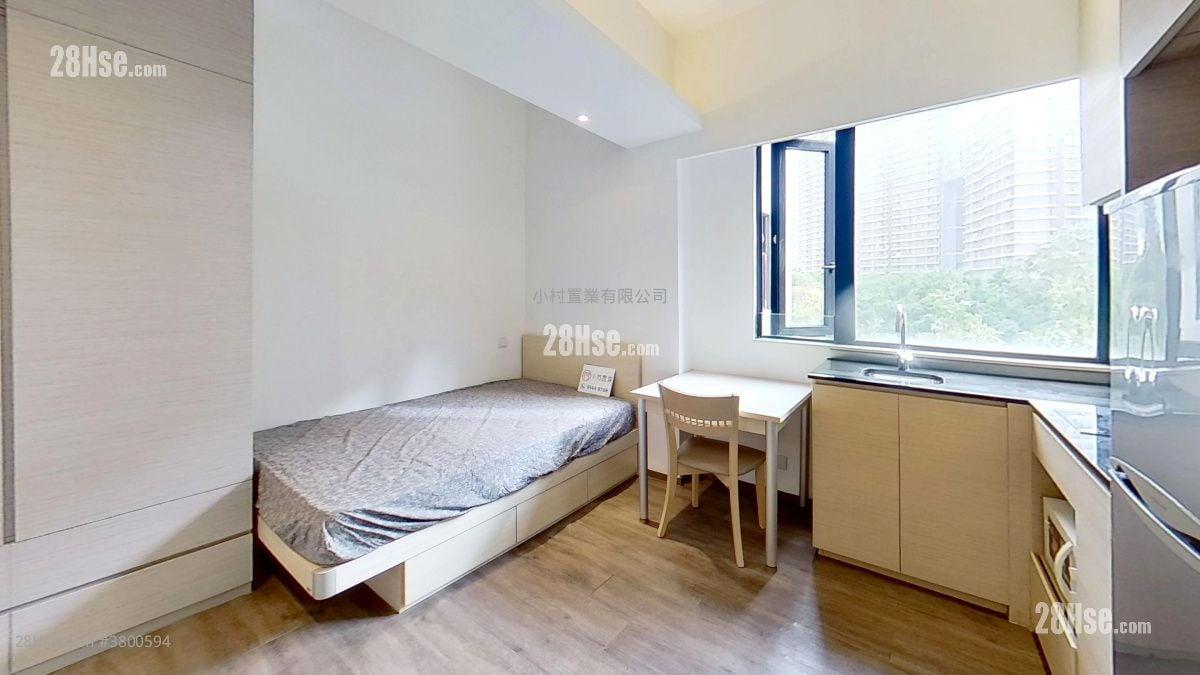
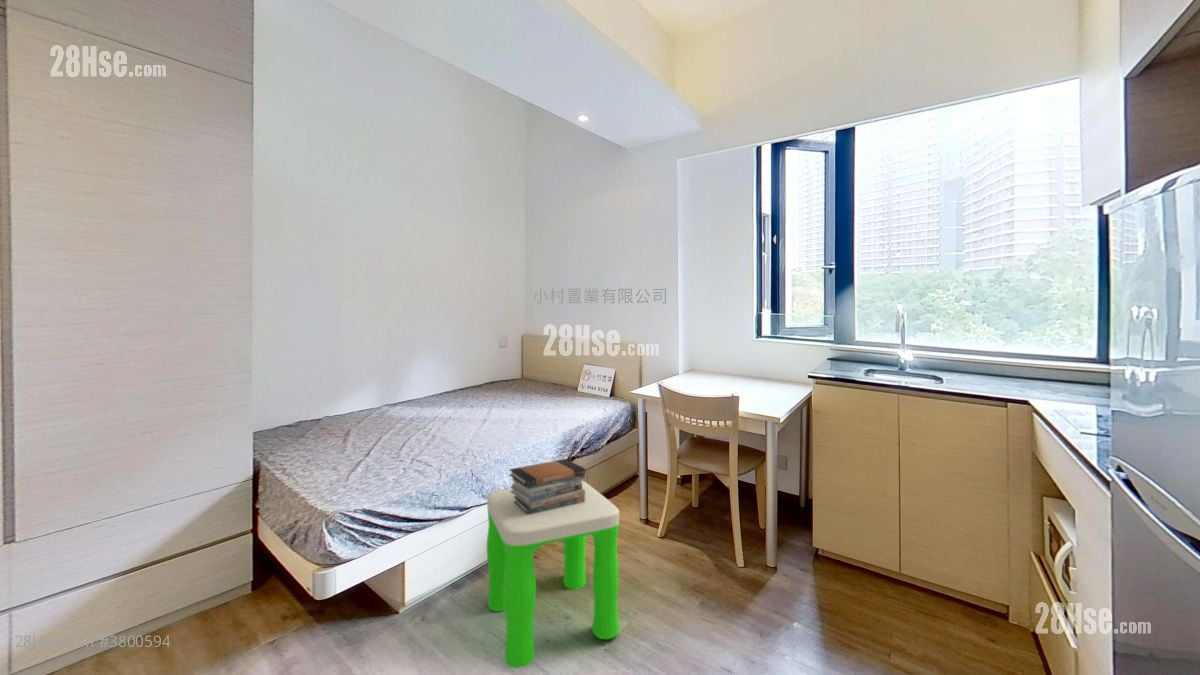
+ stool (564, 558)
+ book stack (547, 485)
